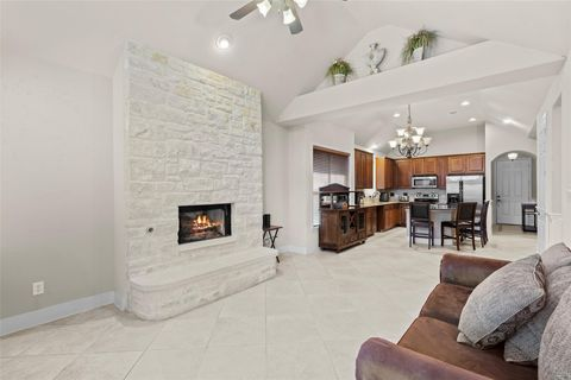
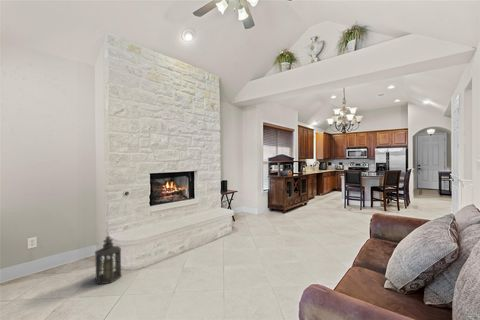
+ lantern (108, 256)
